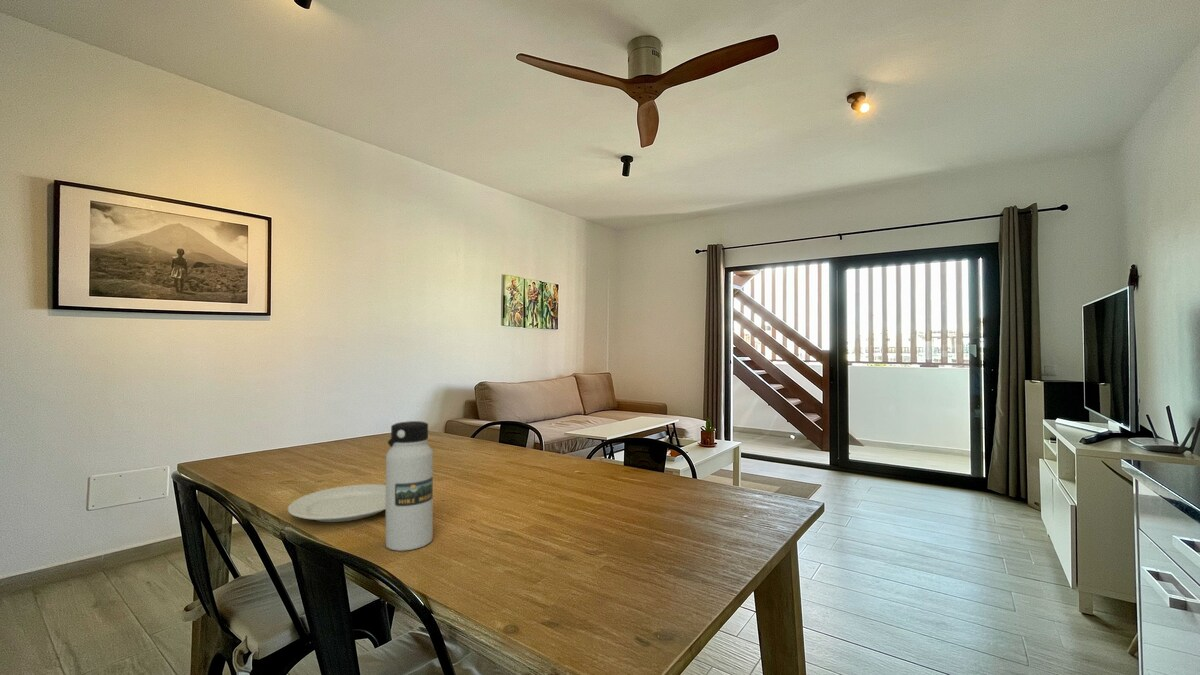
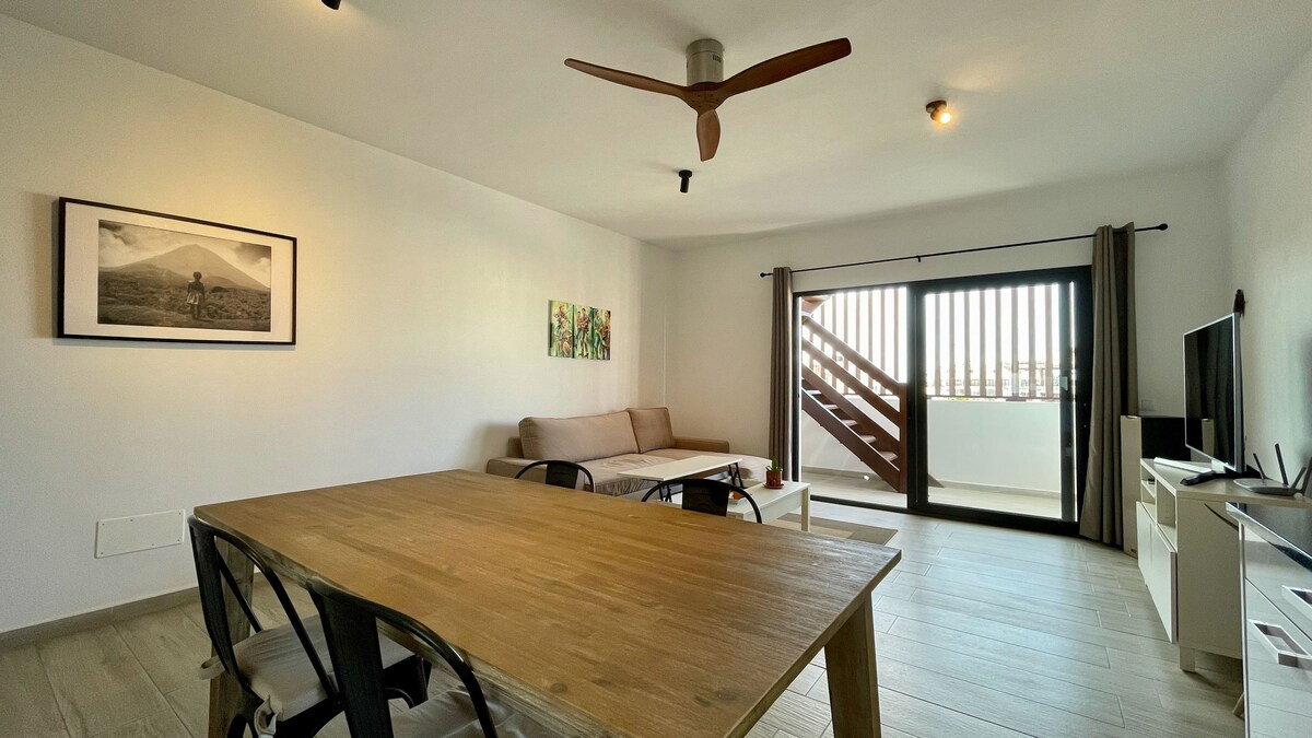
- chinaware (350, 504)
- water bottle (409, 482)
